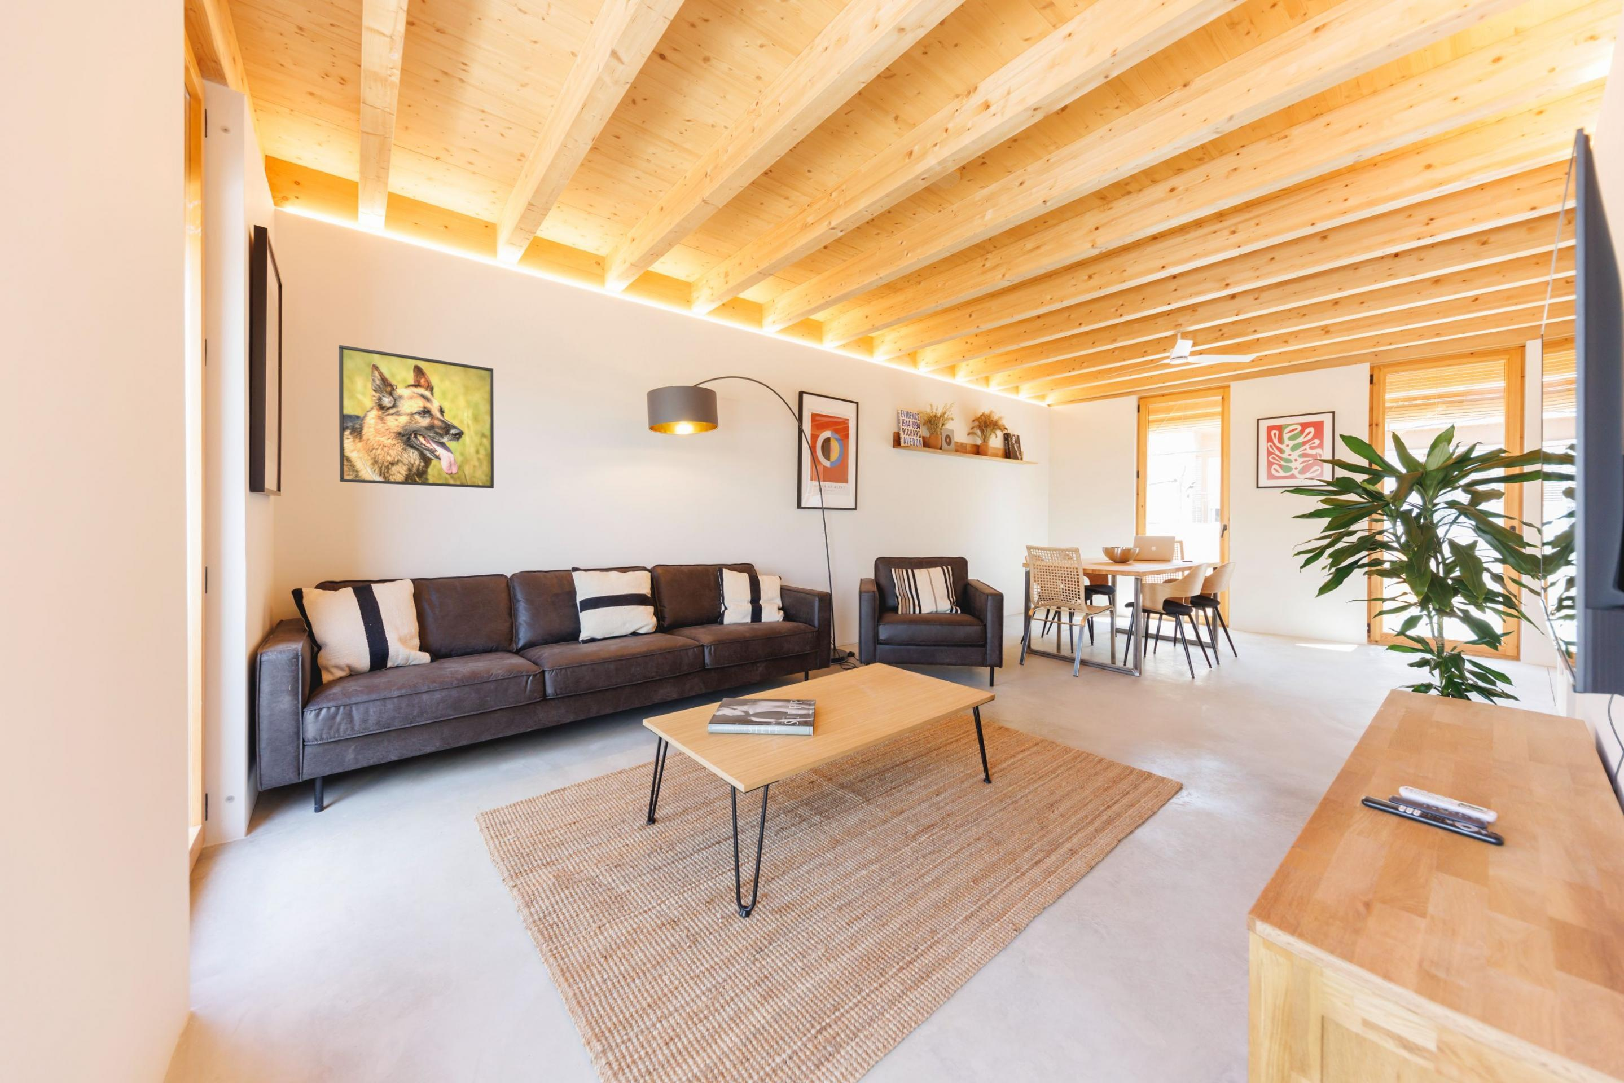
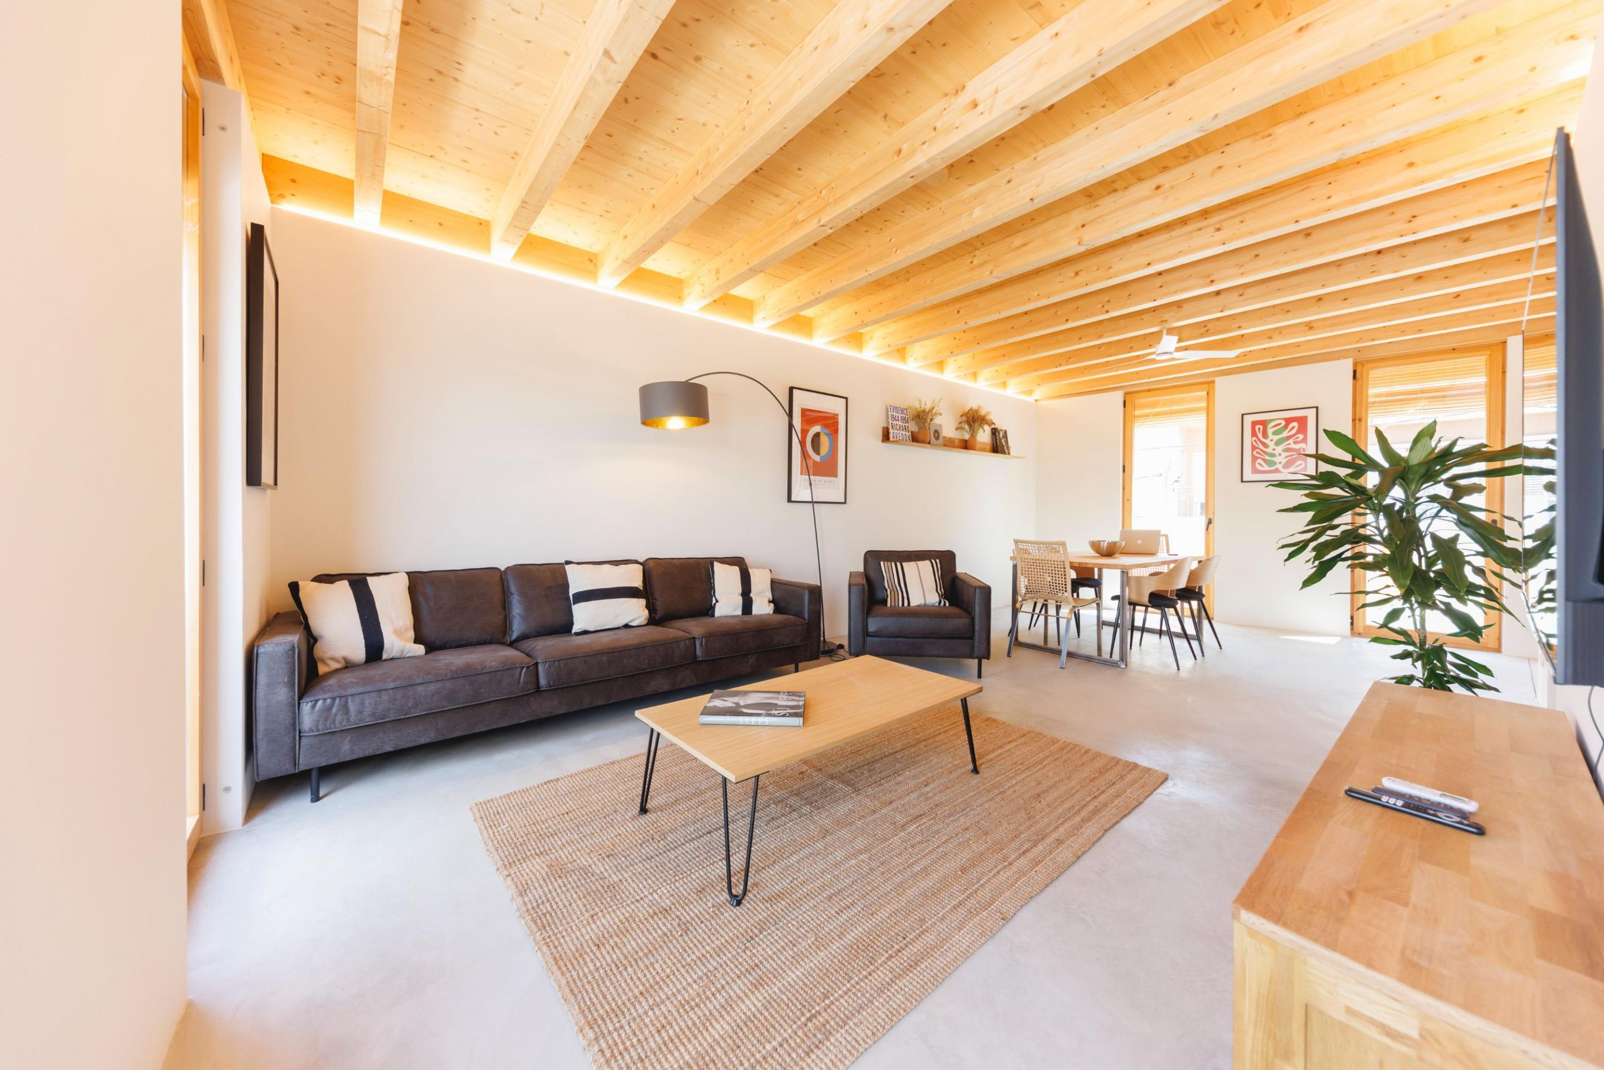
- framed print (421, 422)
